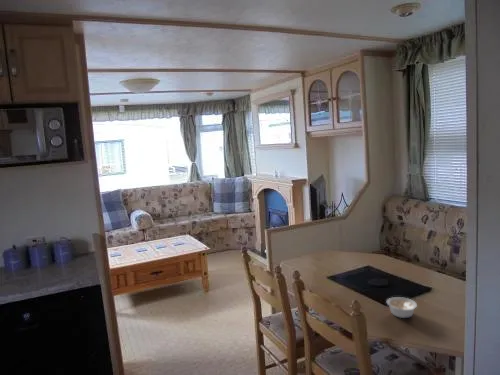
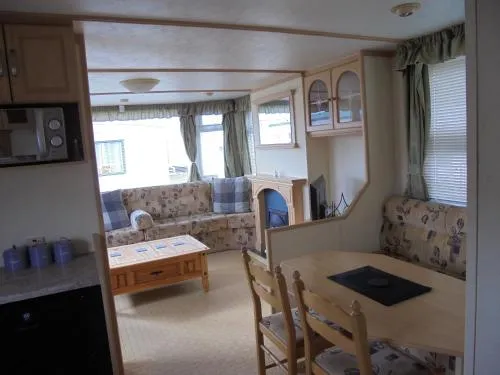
- legume (402, 307)
